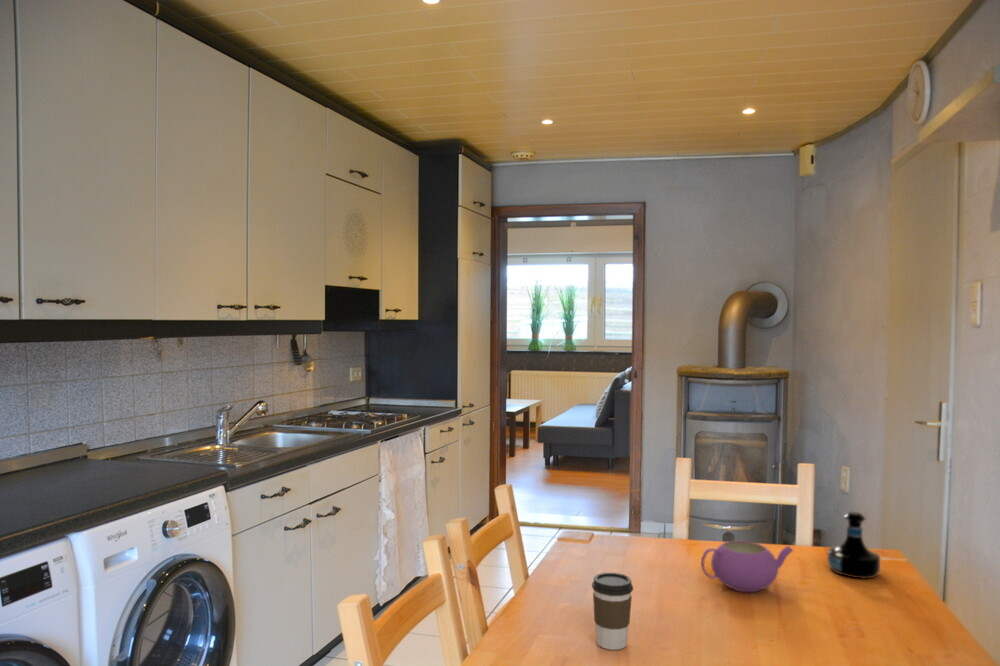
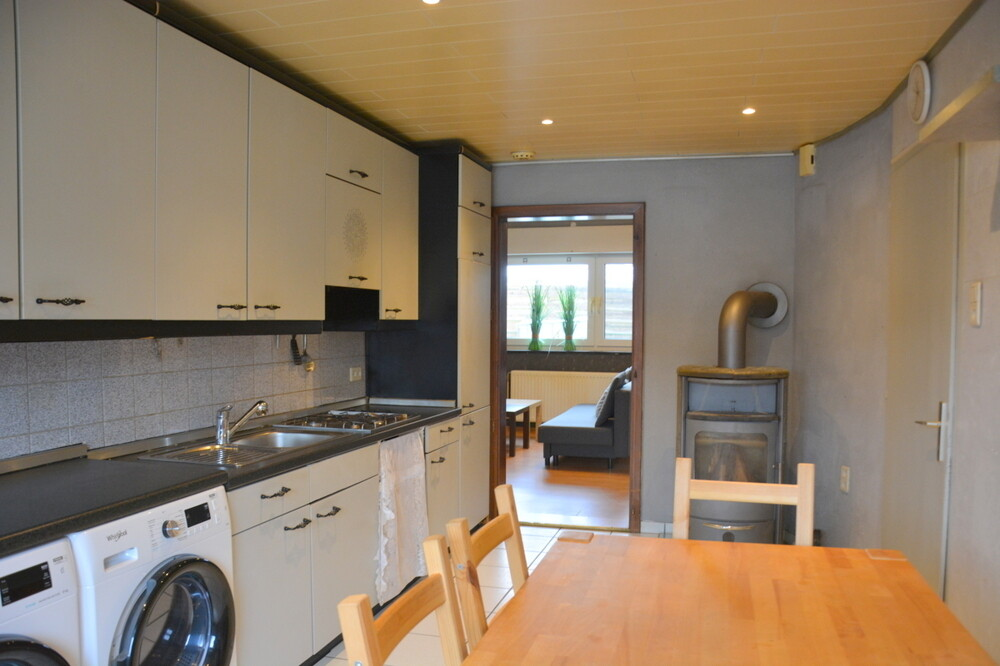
- coffee cup (612, 610)
- tequila bottle (854, 542)
- teapot (746, 566)
